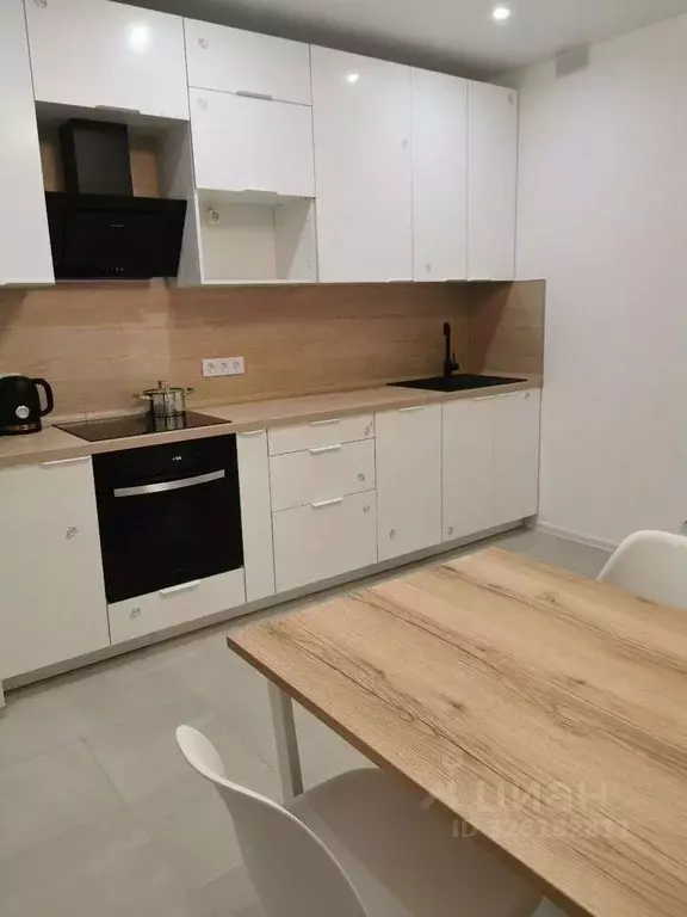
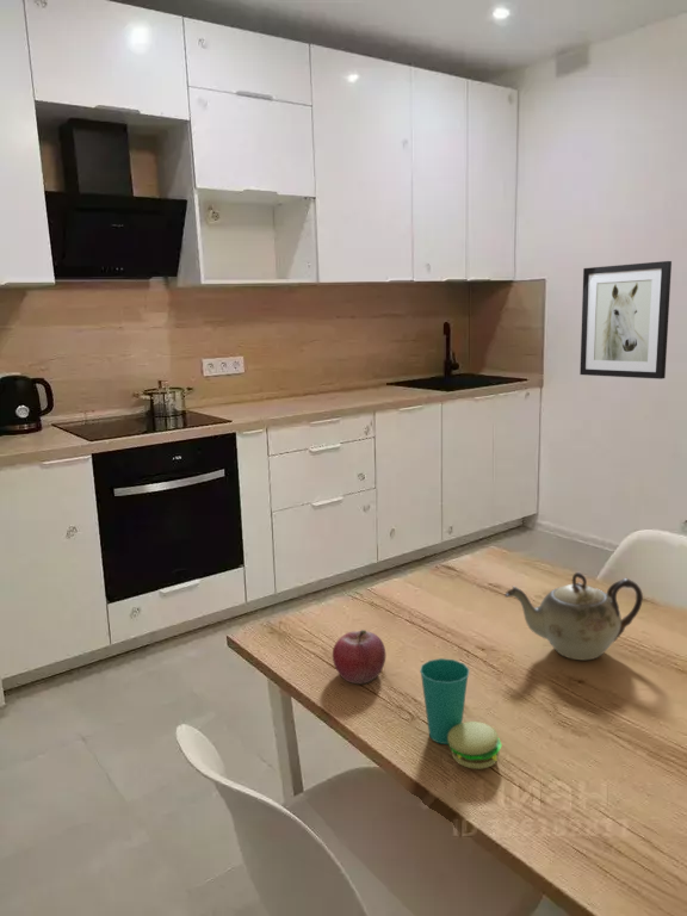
+ wall art (623, 321)
+ fruit (358, 651)
+ cup (459, 713)
+ teapot (571, 612)
